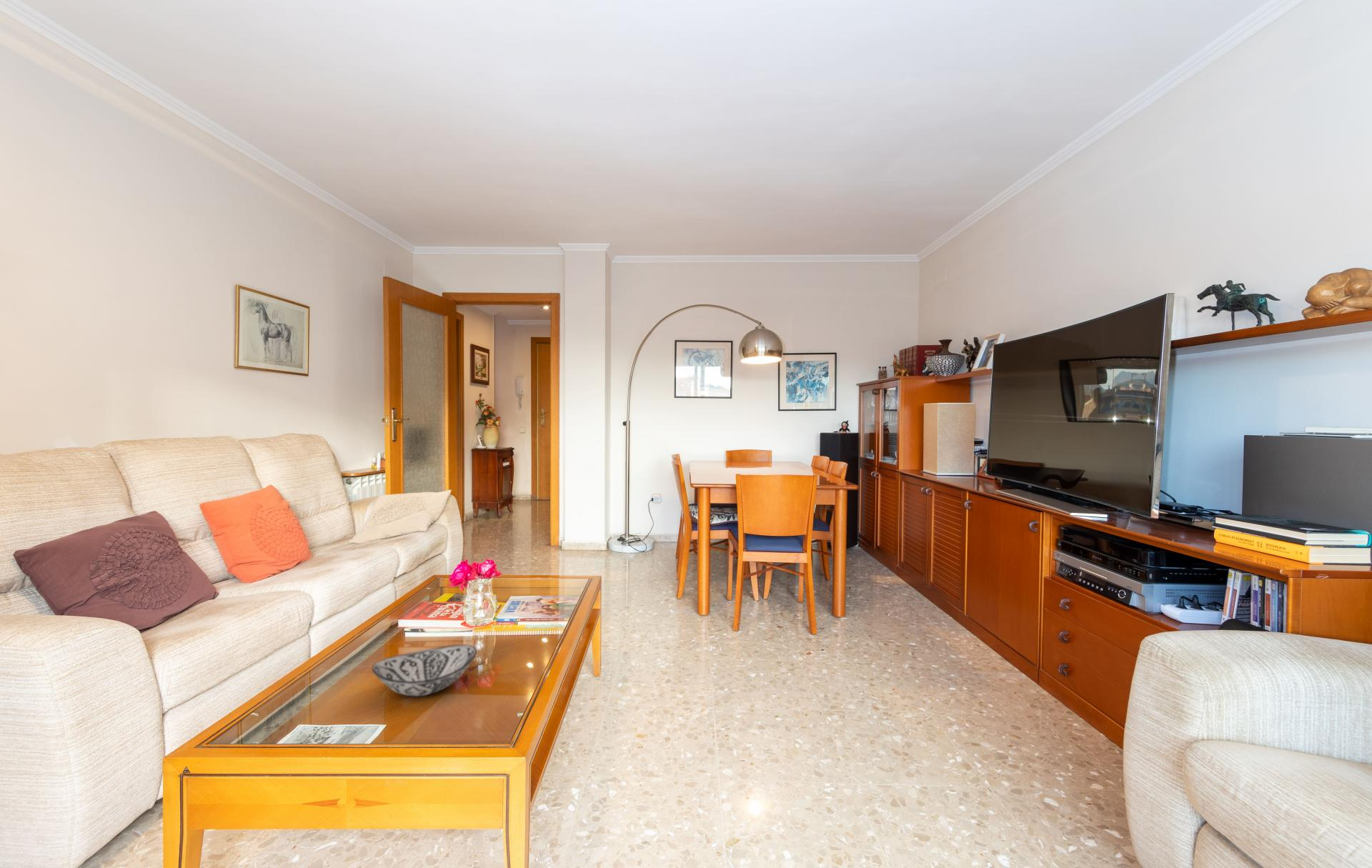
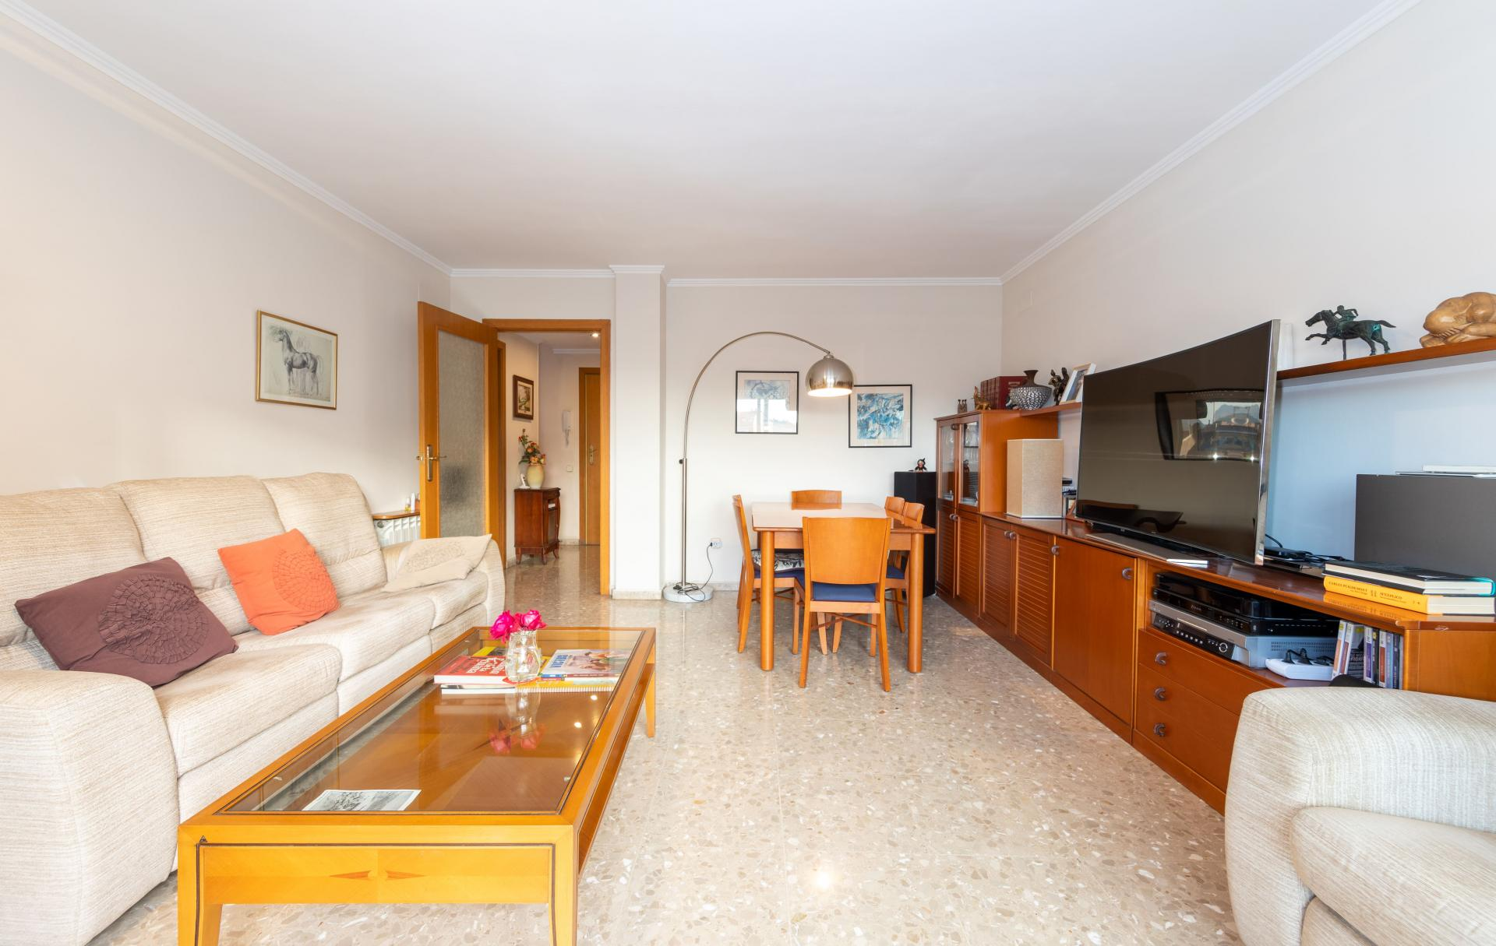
- decorative bowl (426, 673)
